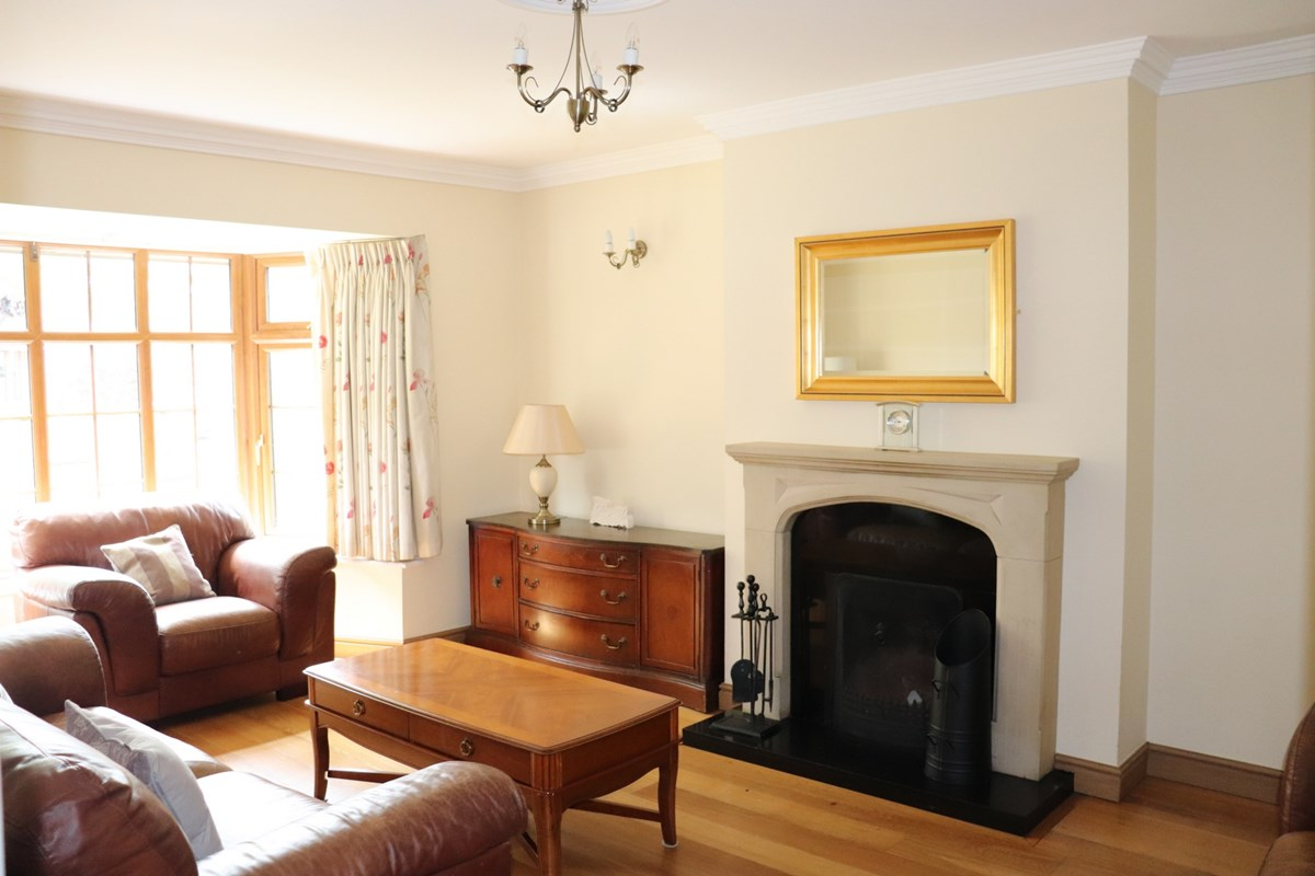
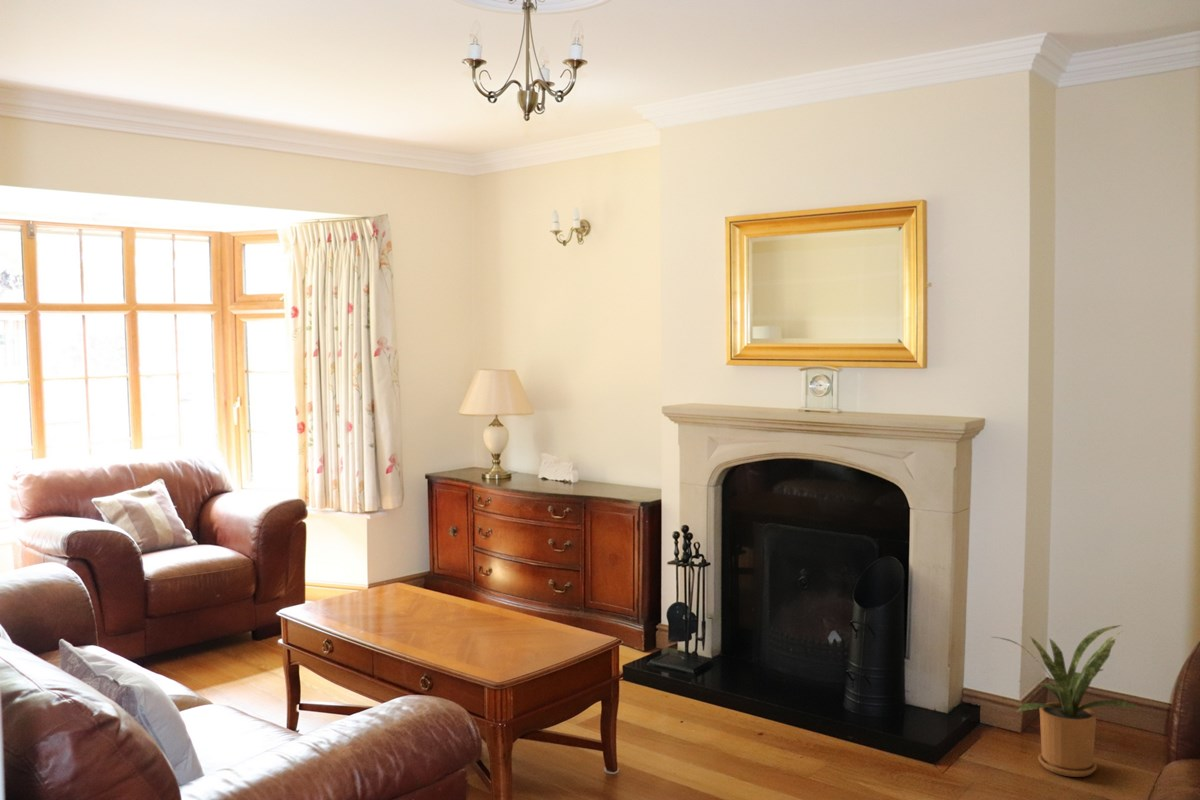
+ house plant (1066, 692)
